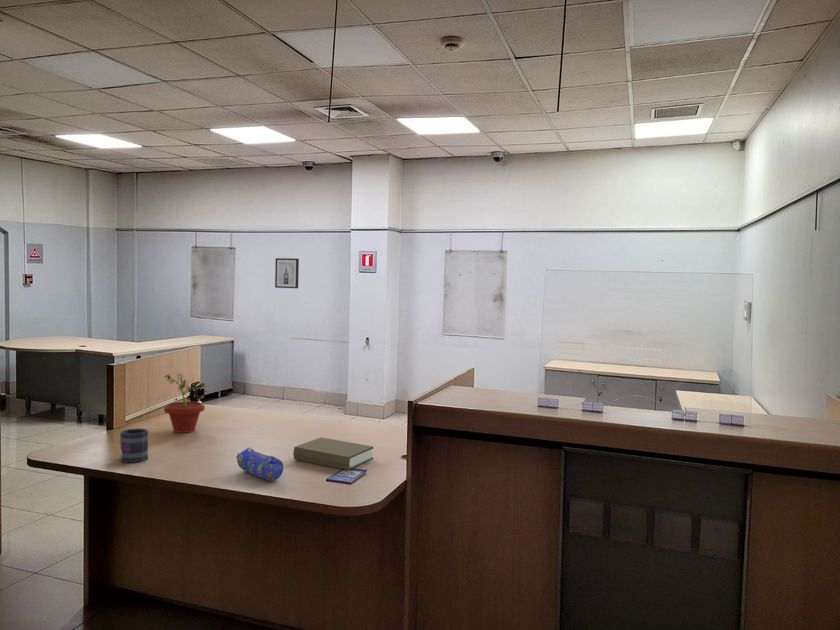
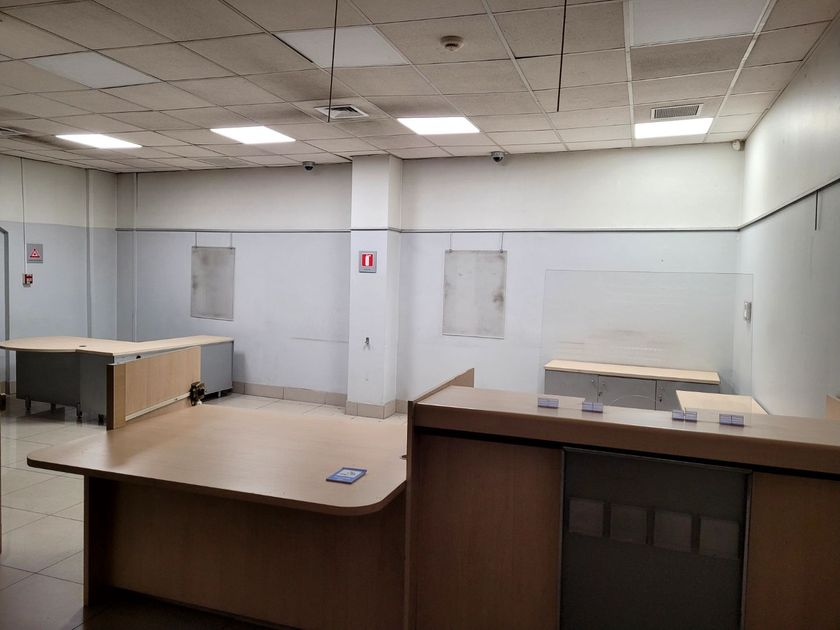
- wall art (286, 273)
- book (333, 453)
- pencil case (259, 463)
- mug (131, 444)
- potted plant (183, 400)
